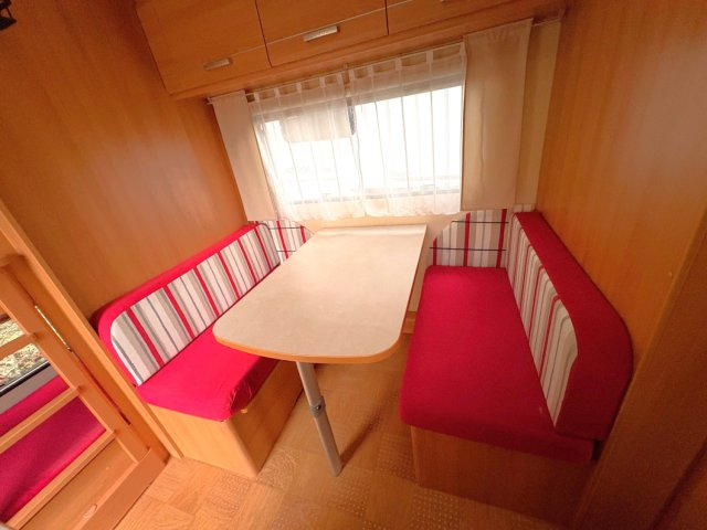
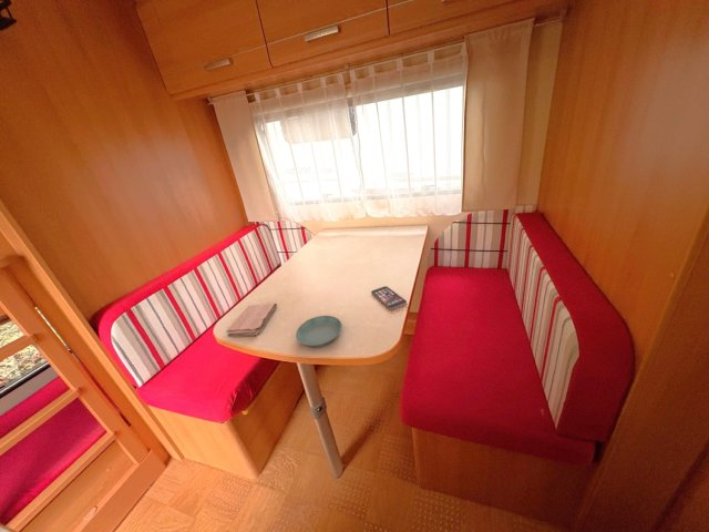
+ washcloth (253, 318)
+ smartphone (388, 297)
+ saucer (319, 331)
